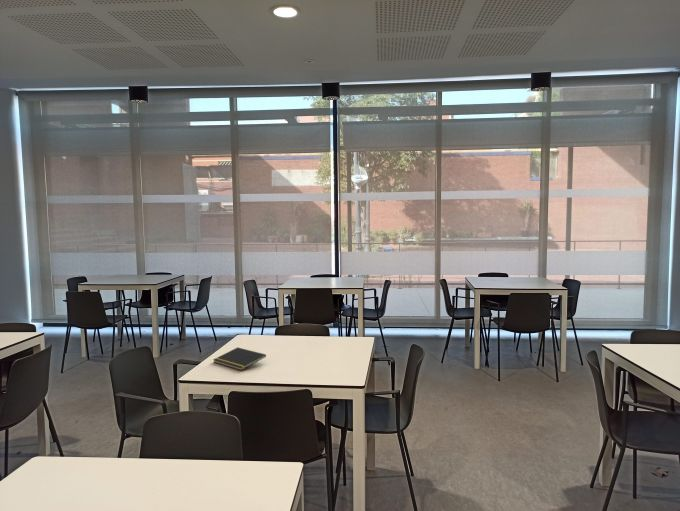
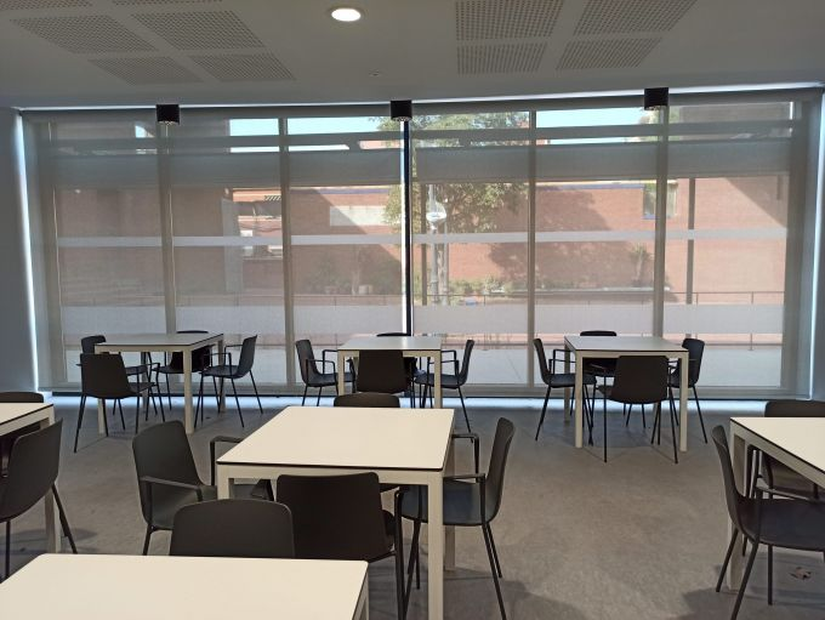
- notepad (239, 358)
